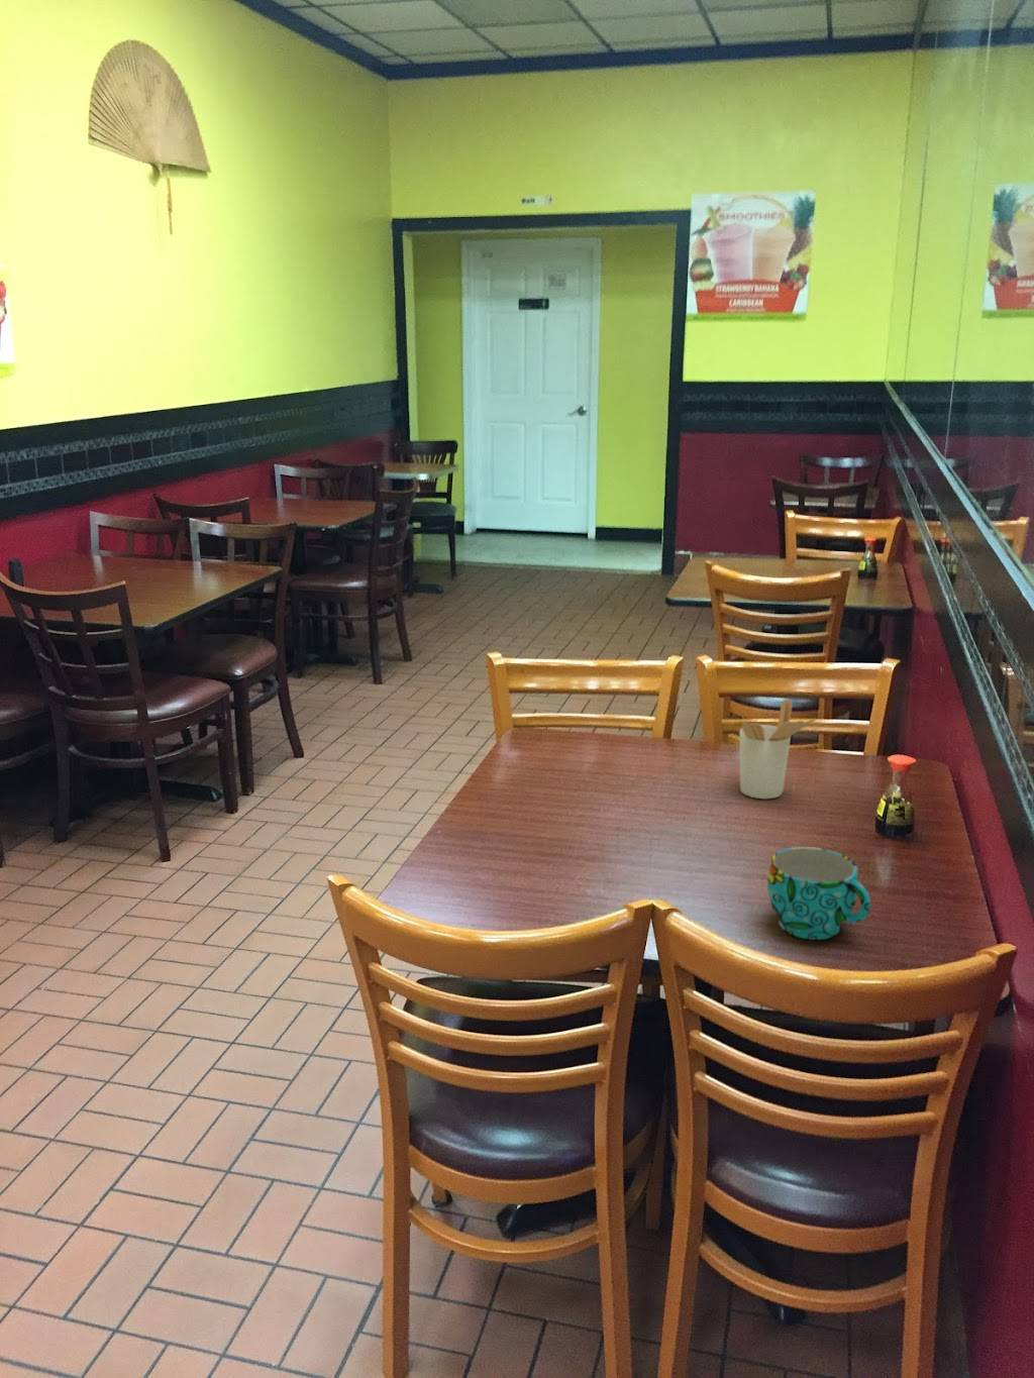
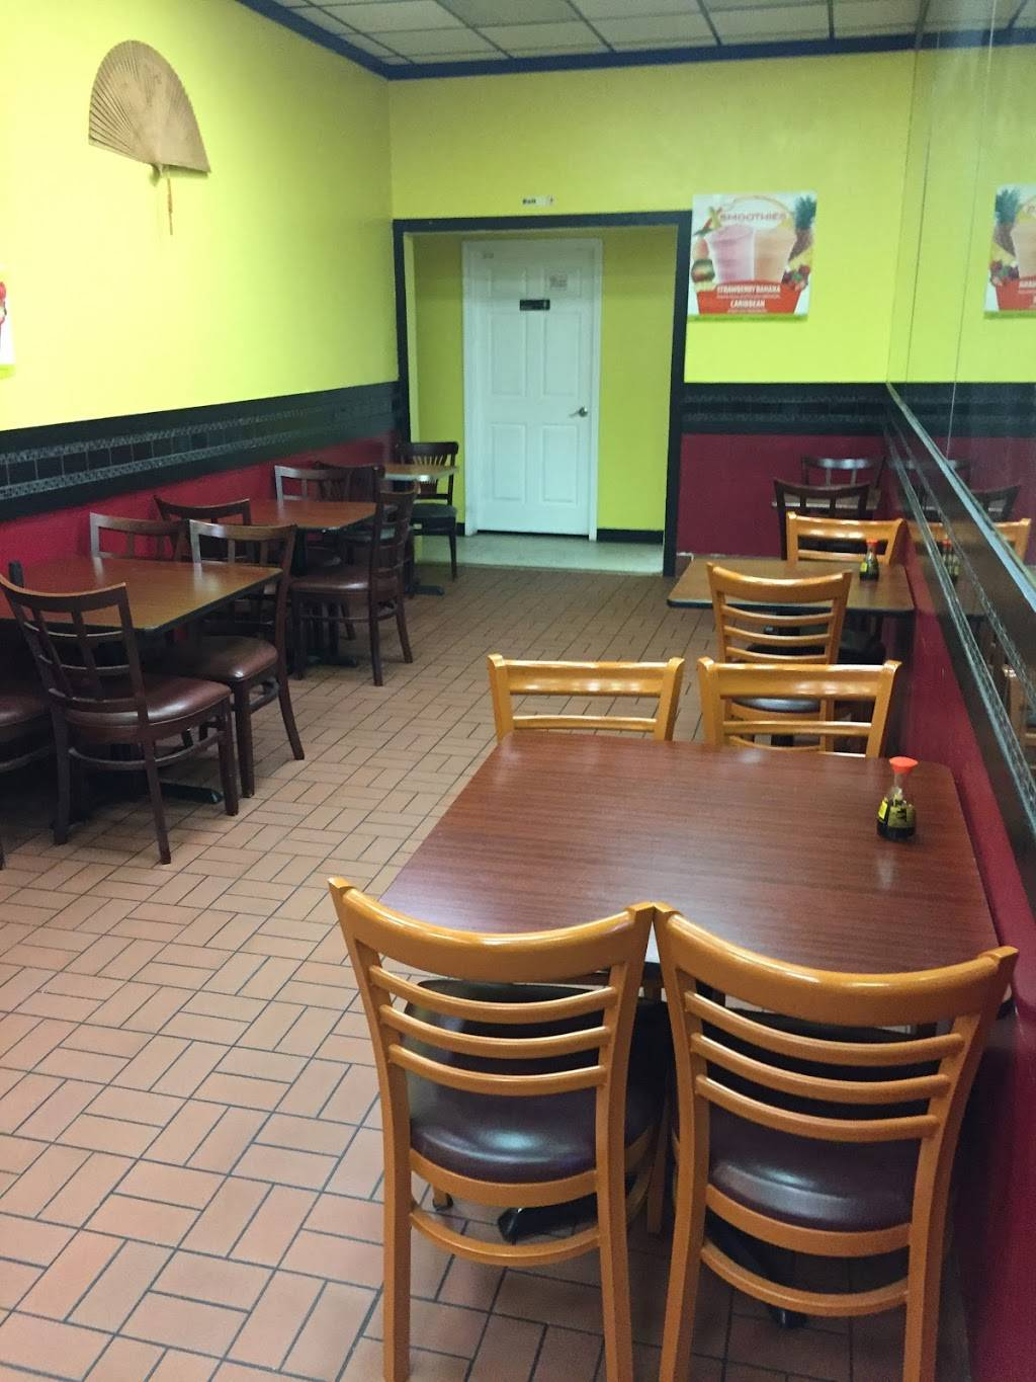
- cup (817, 896)
- utensil holder (773, 751)
